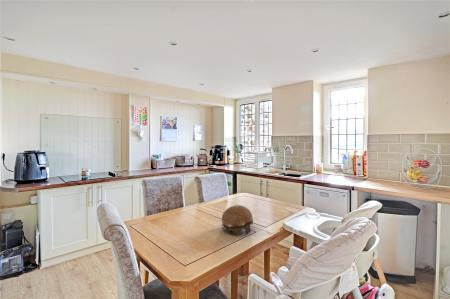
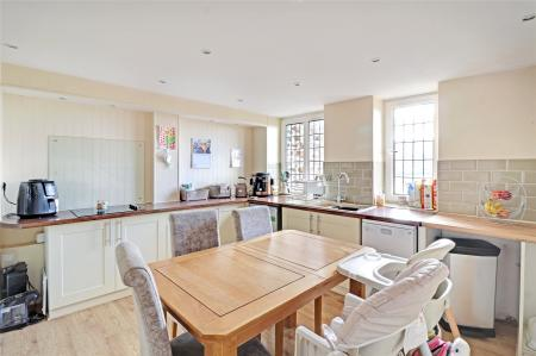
- decorative bowl (237, 217)
